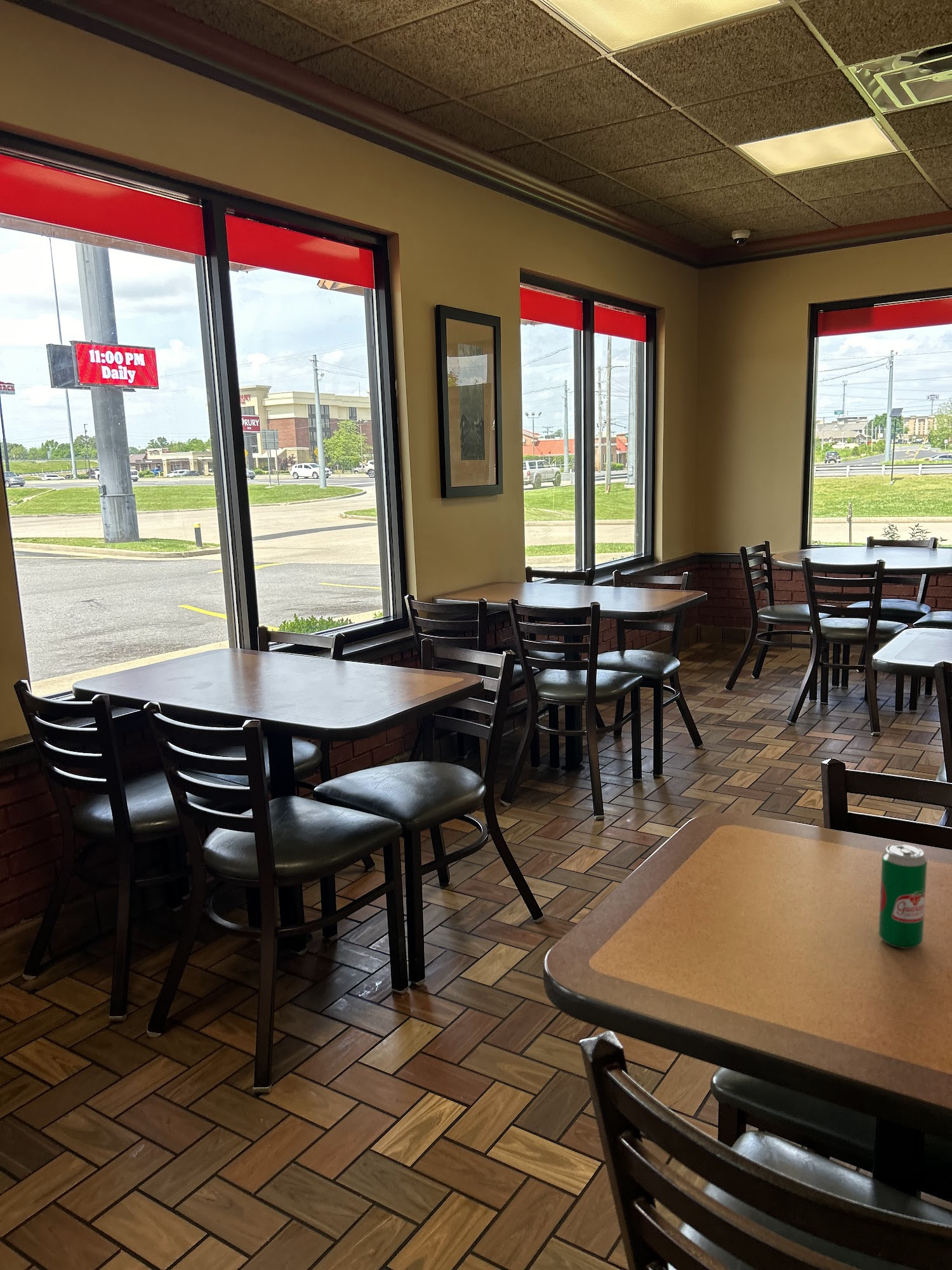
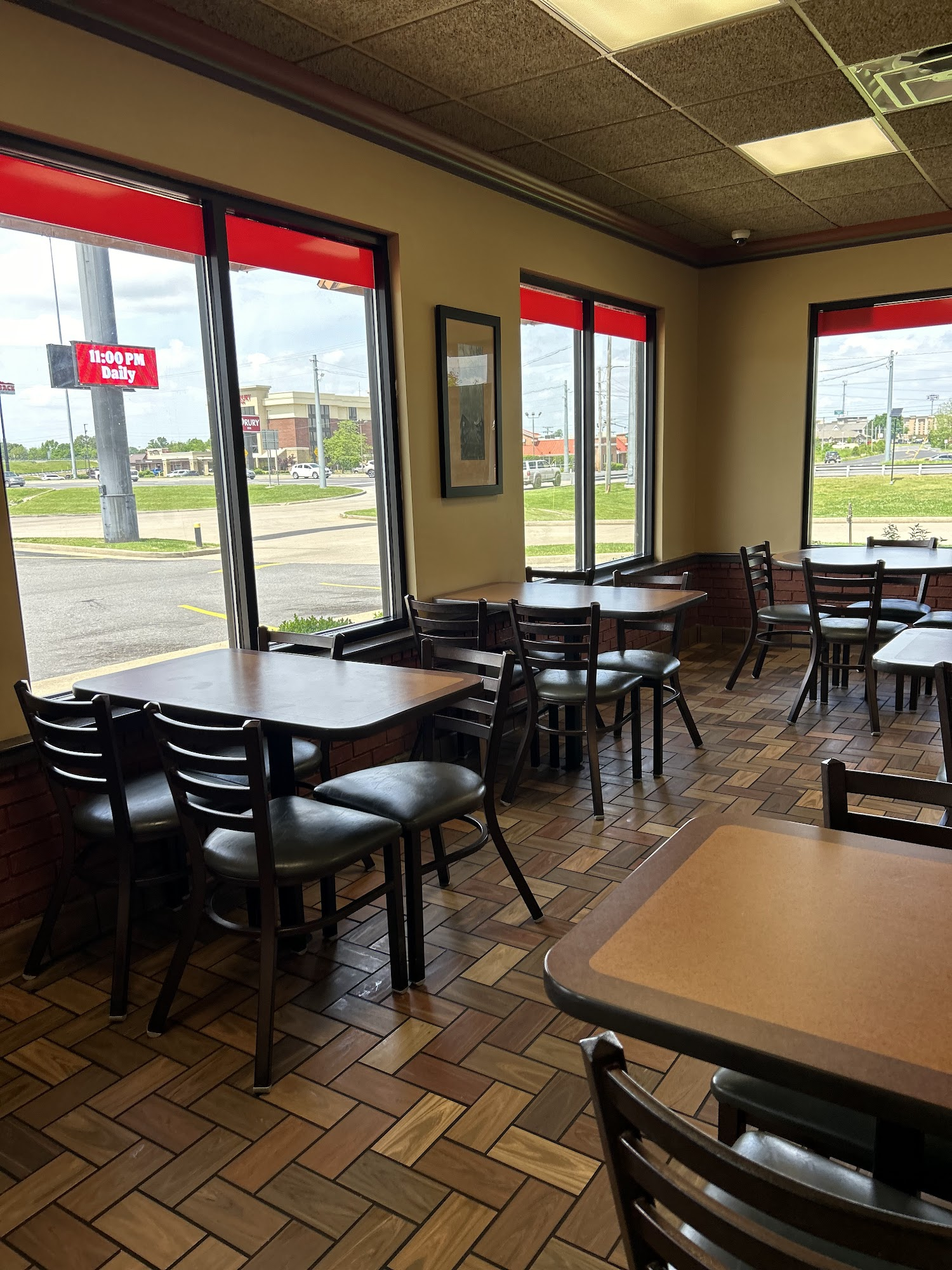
- soda can (902, 895)
